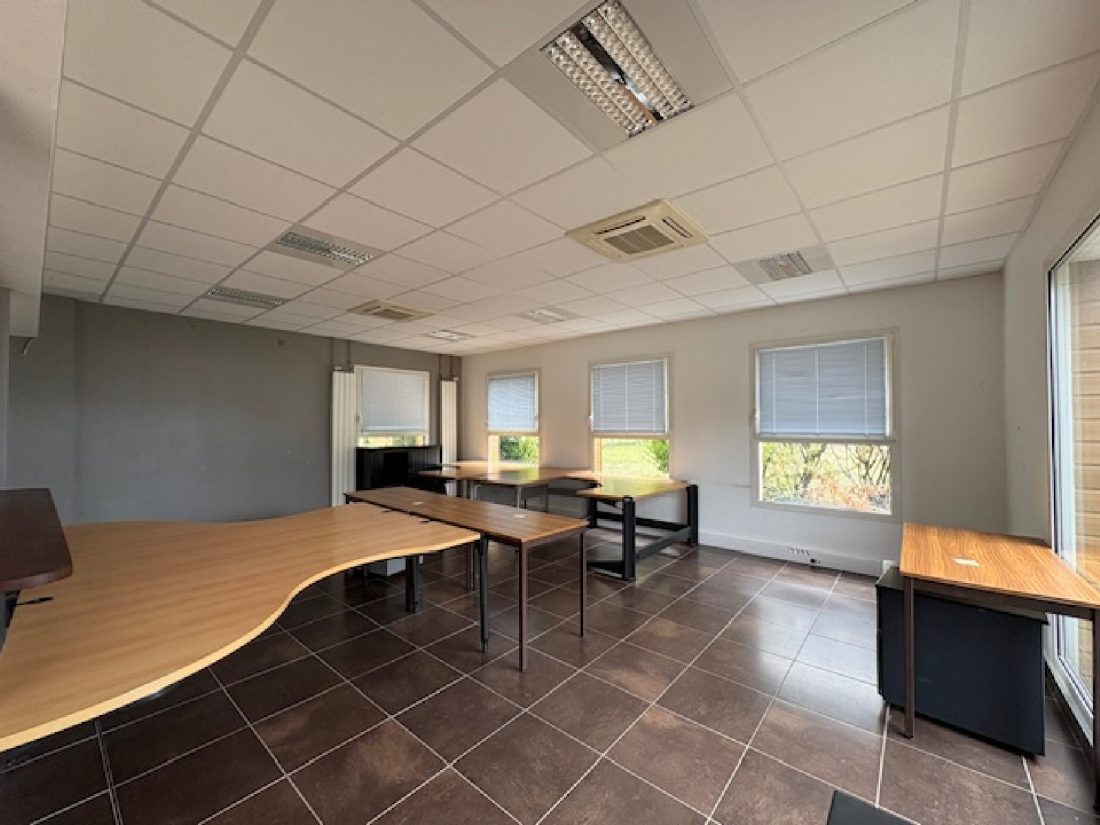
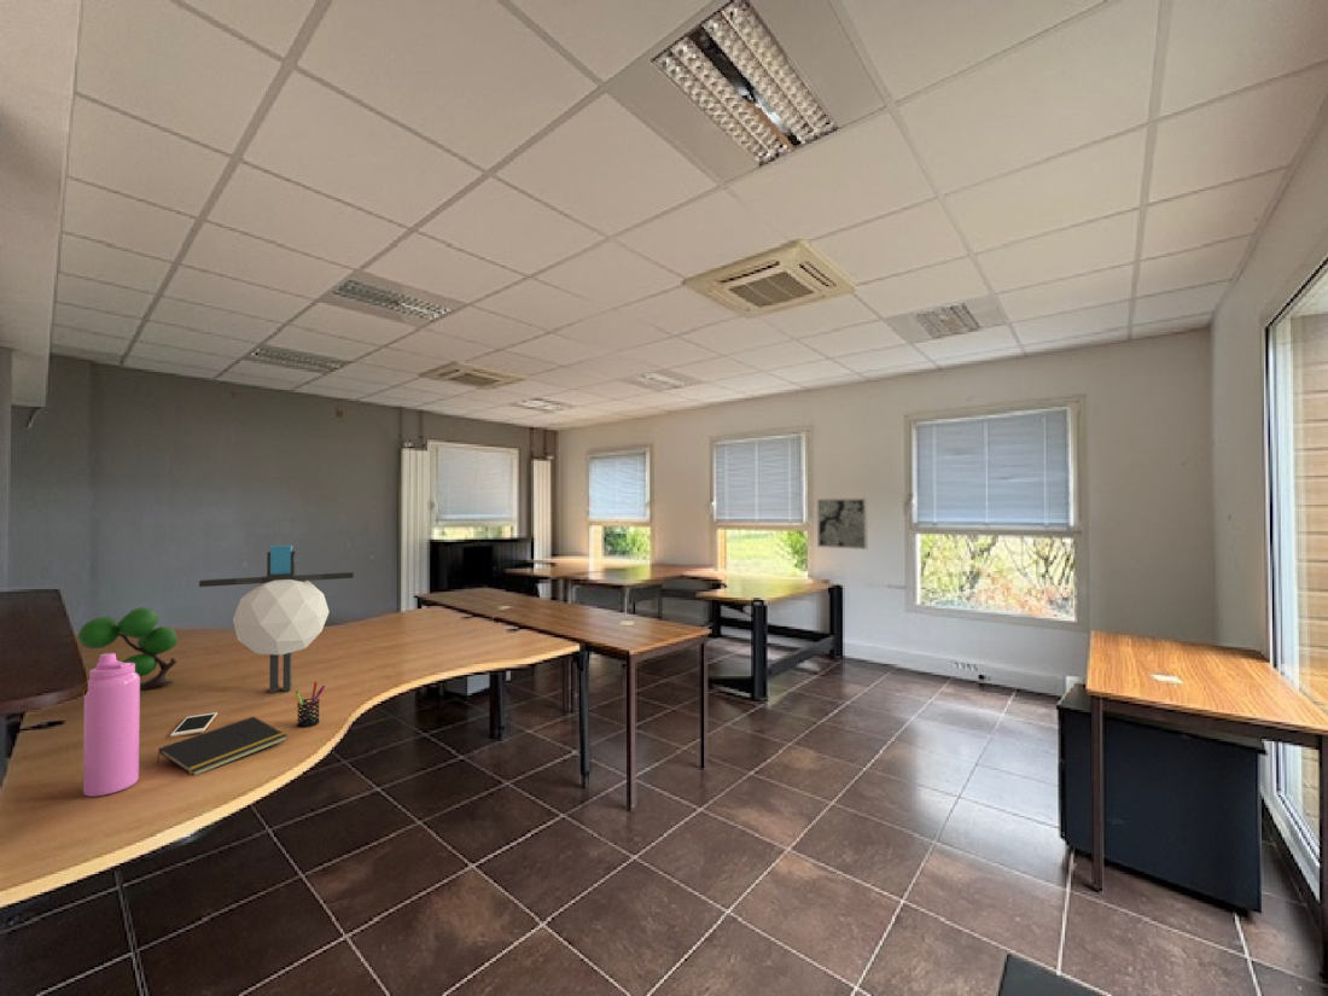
+ cell phone (194, 723)
+ plant (130, 646)
+ toy figurine (280, 618)
+ water bottle (112, 720)
+ wall art (841, 523)
+ notepad (226, 744)
+ pen holder (307, 704)
